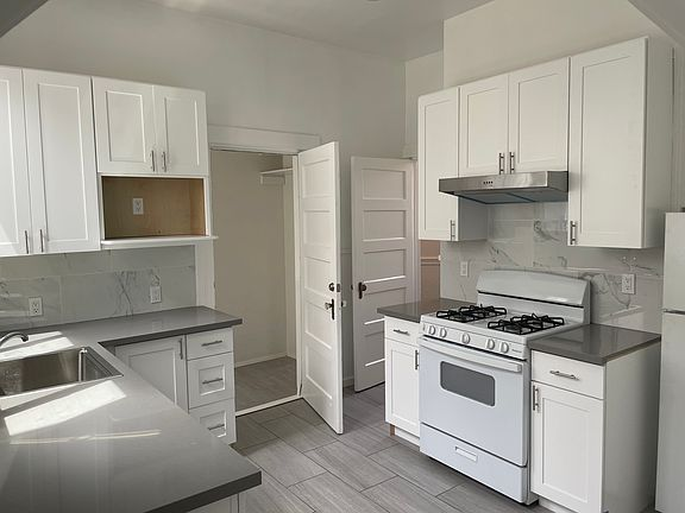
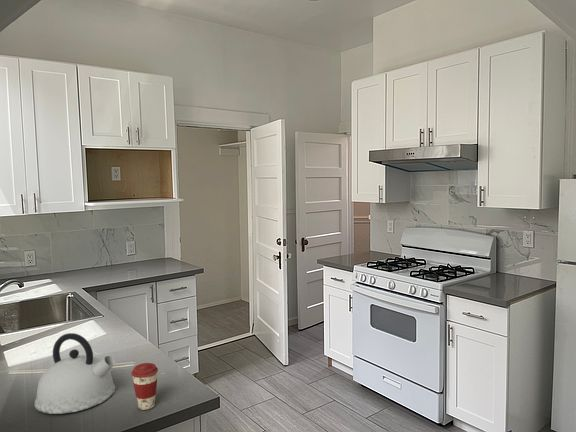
+ kettle (77, 364)
+ coffee cup (145, 386)
